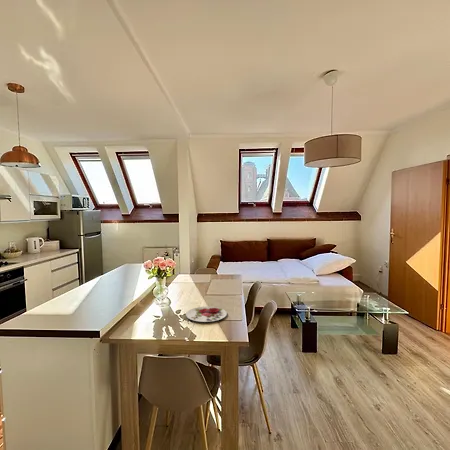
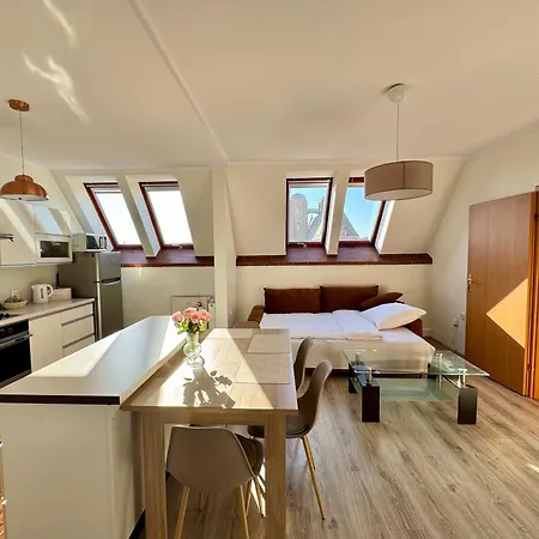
- plate (206, 313)
